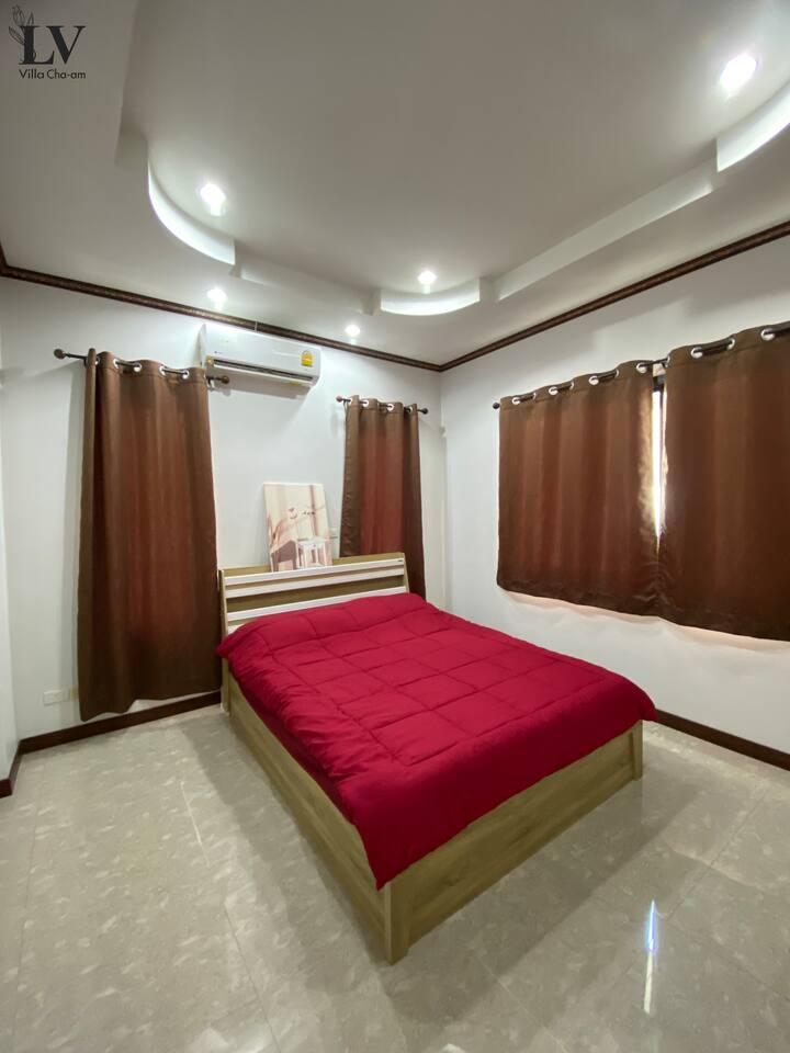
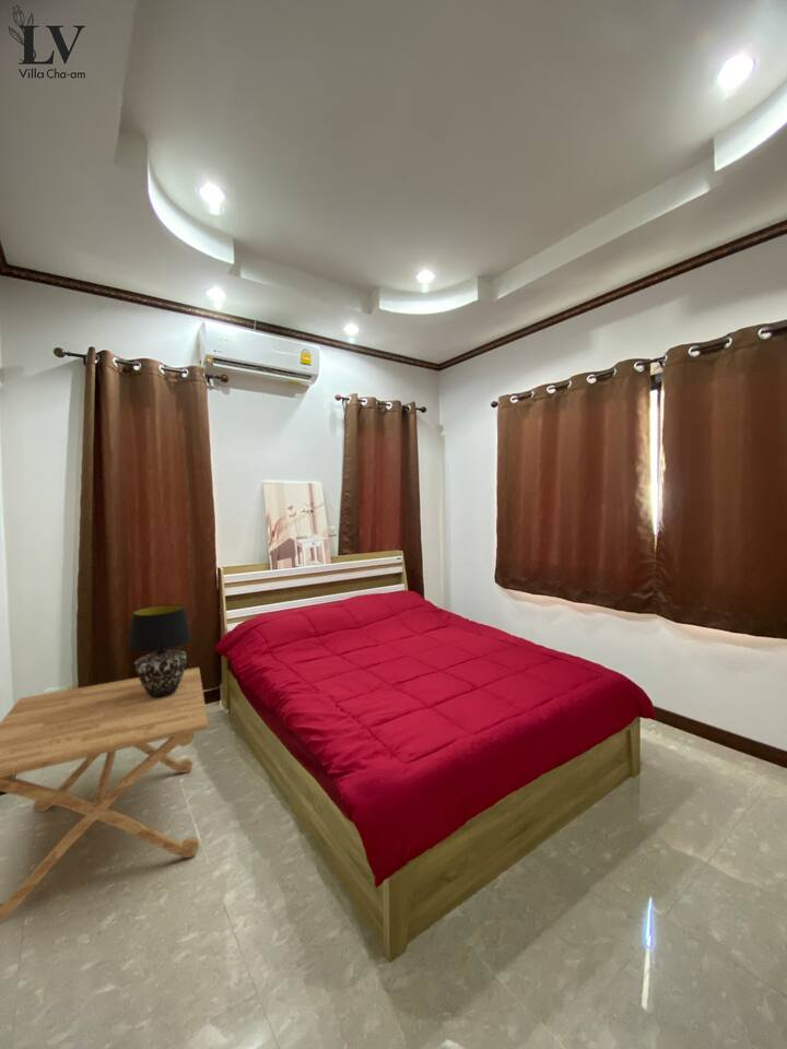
+ table lamp (161, 650)
+ side table (109, 769)
